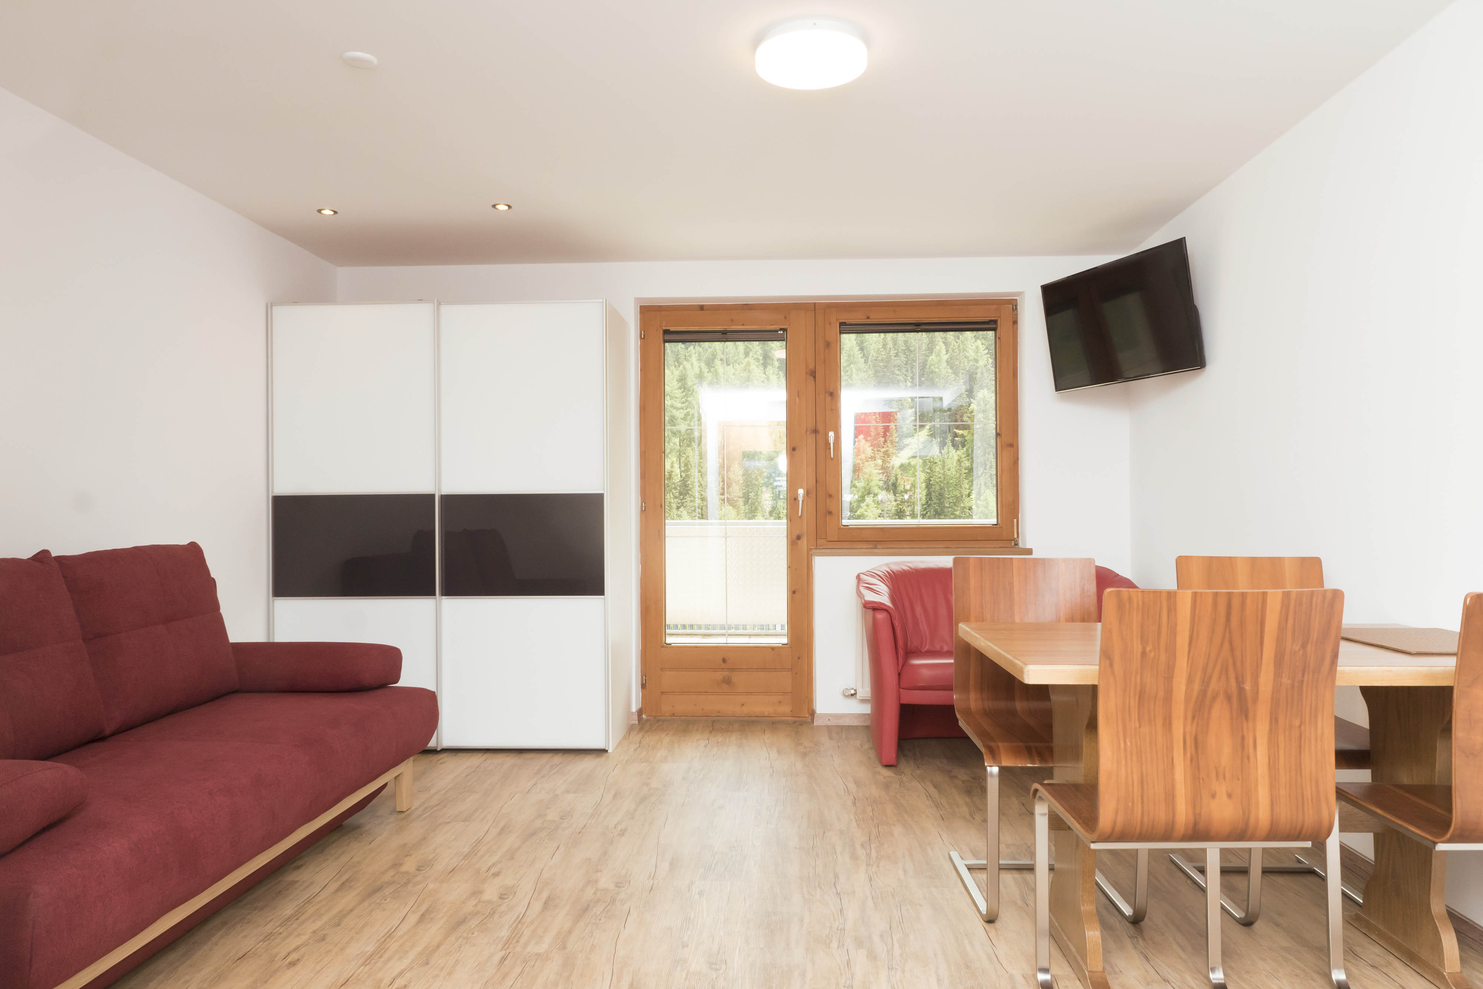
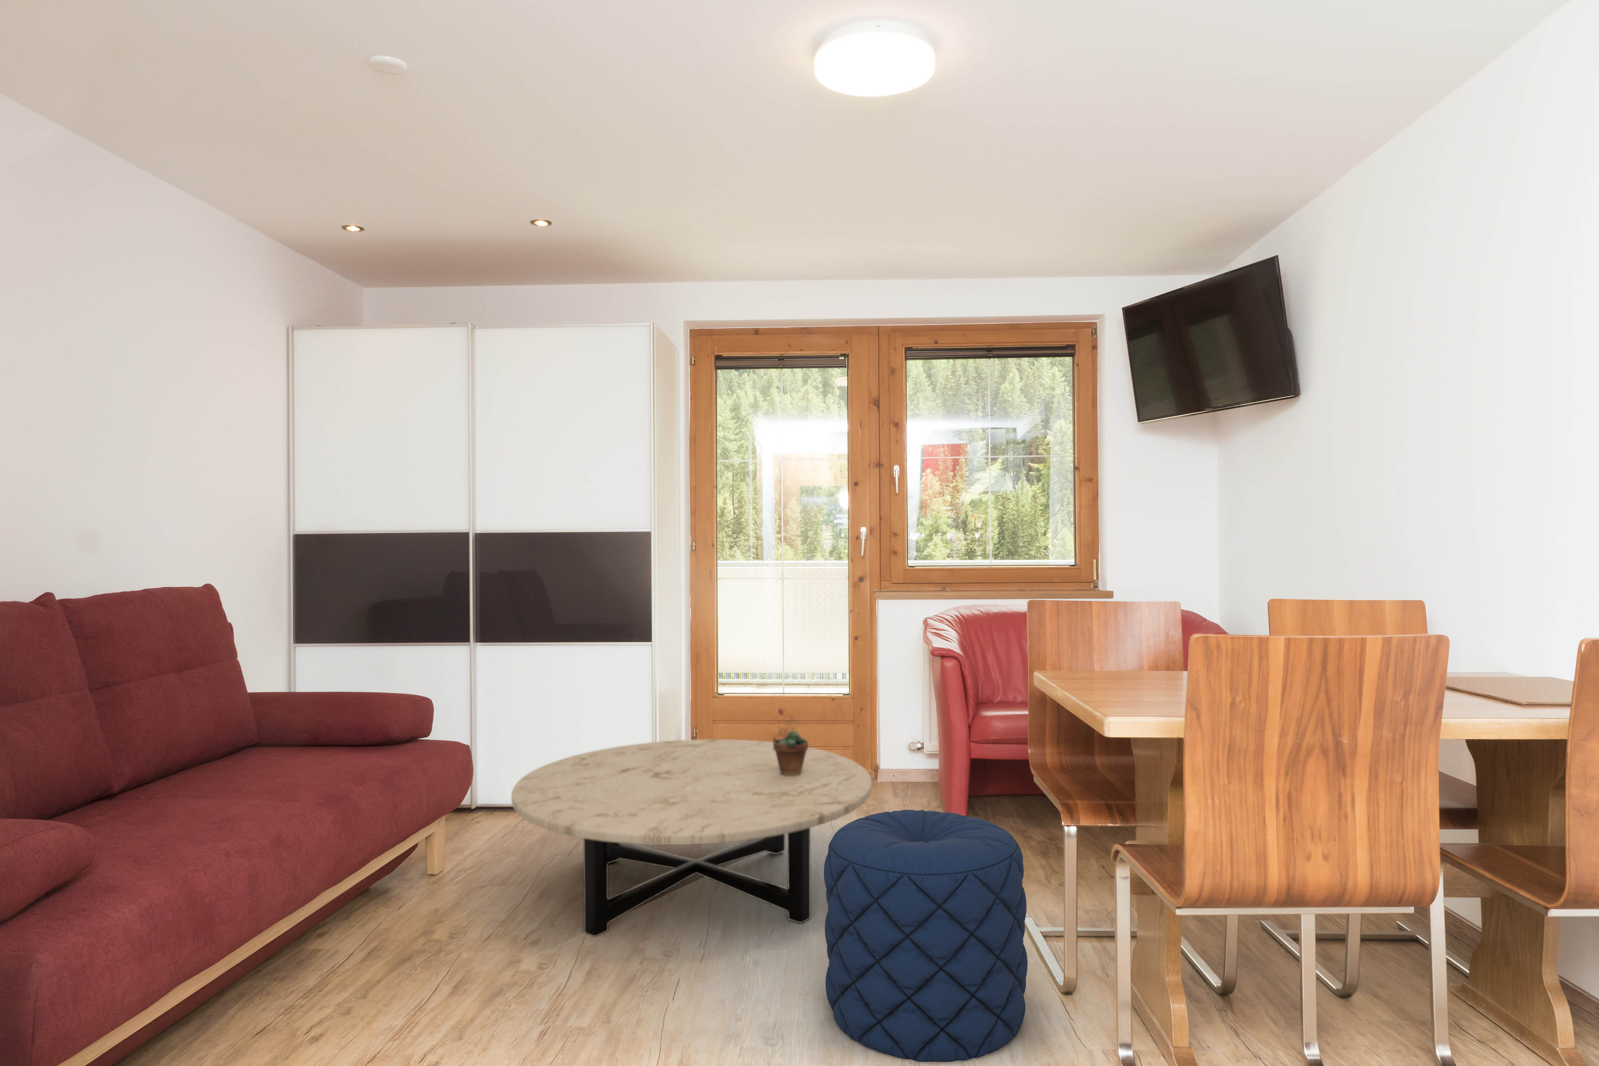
+ pouf (926, 918)
+ succulent plant (791, 744)
+ coffee table (696, 832)
